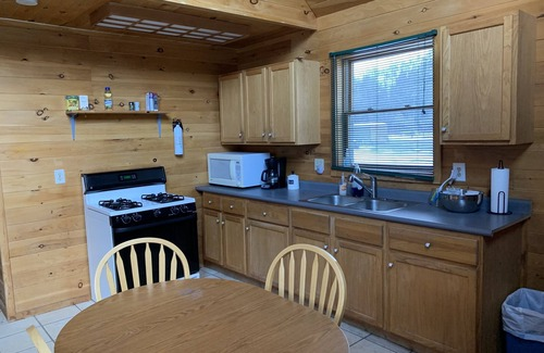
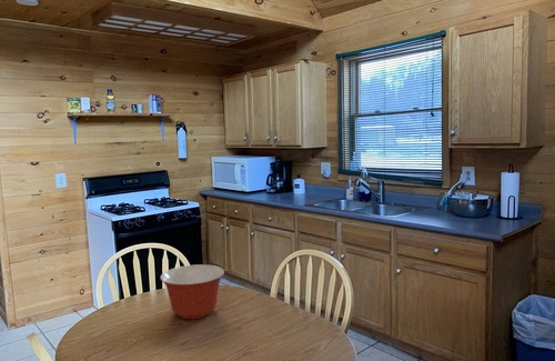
+ mixing bowl (193, 293)
